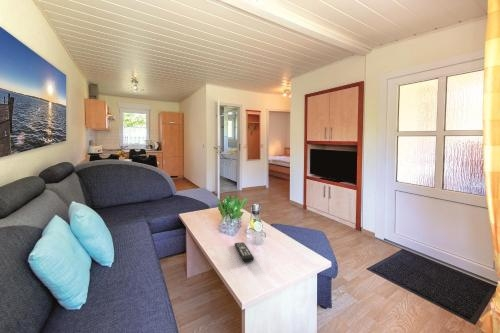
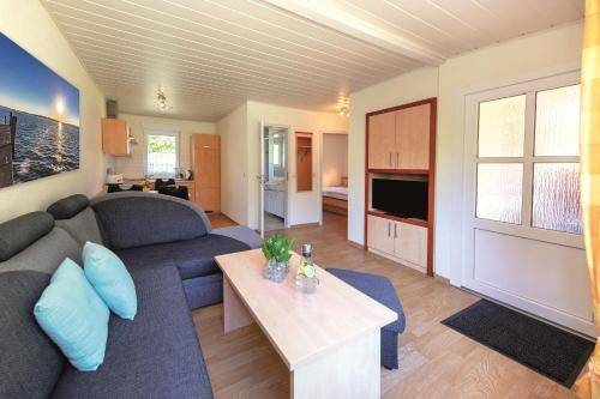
- remote control (243, 251)
